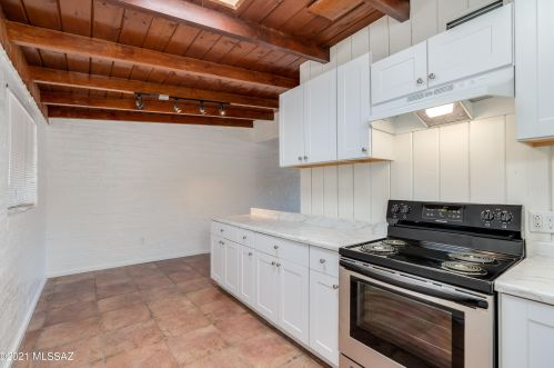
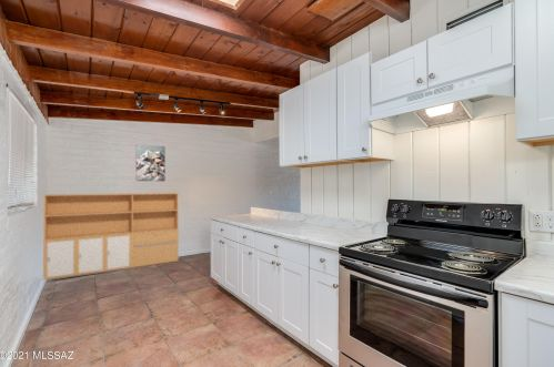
+ wall art (150, 163)
+ storage cabinet (118, 231)
